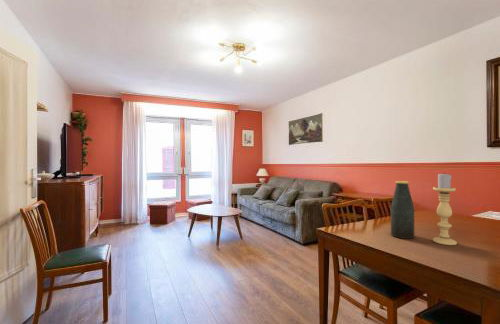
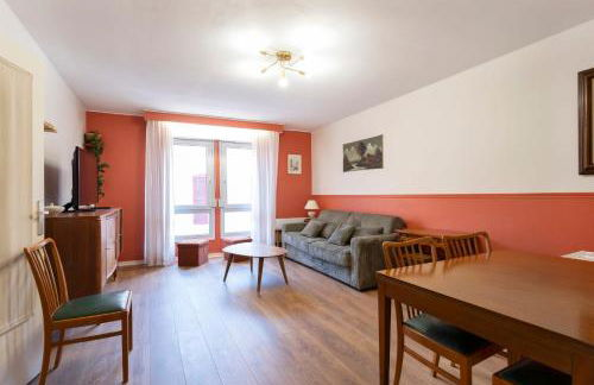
- bottle (402, 208)
- candle holder (444, 207)
